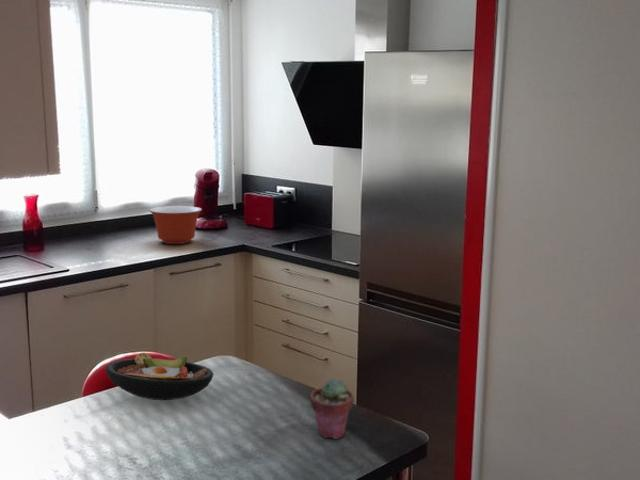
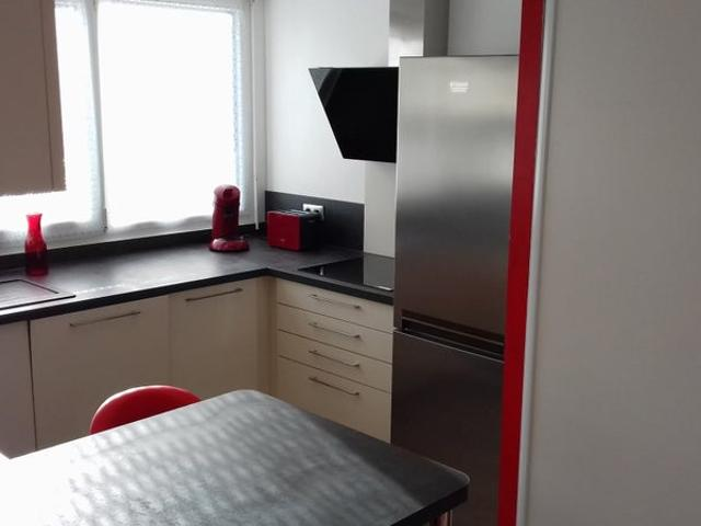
- mixing bowl (176, 225)
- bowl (160, 380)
- potted succulent (331, 405)
